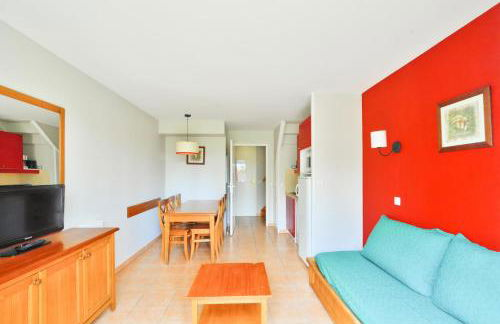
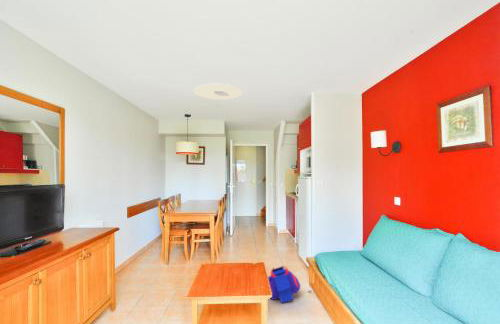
+ backpack (291, 280)
+ ceiling light (218, 90)
